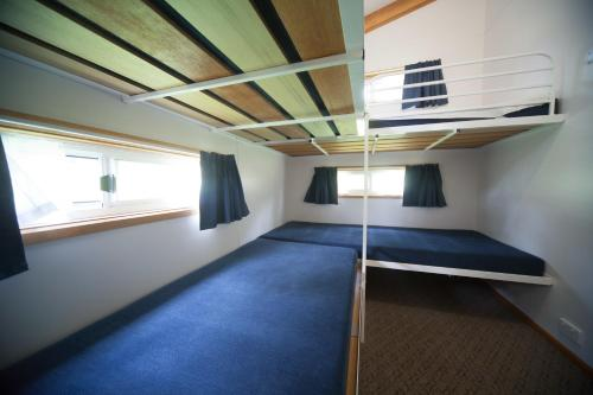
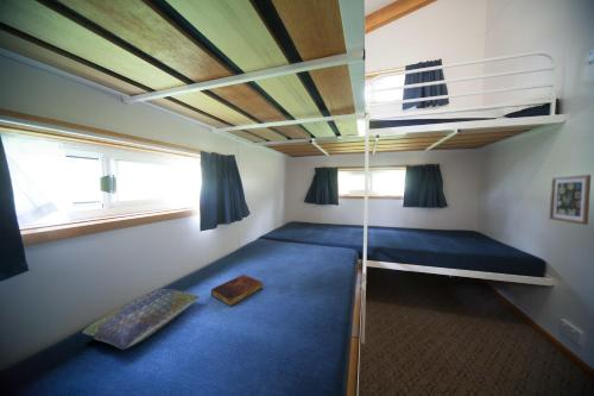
+ book (238, 288)
+ cushion (148, 312)
+ wall art (568, 199)
